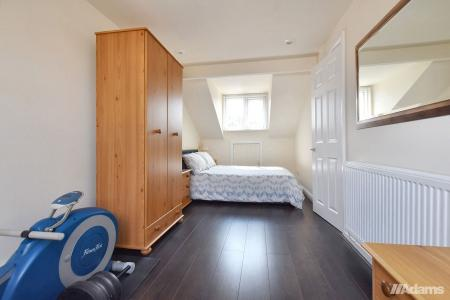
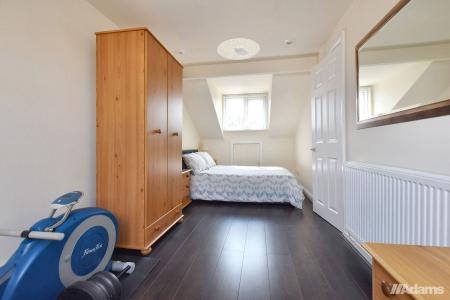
+ ceiling light (238, 48)
